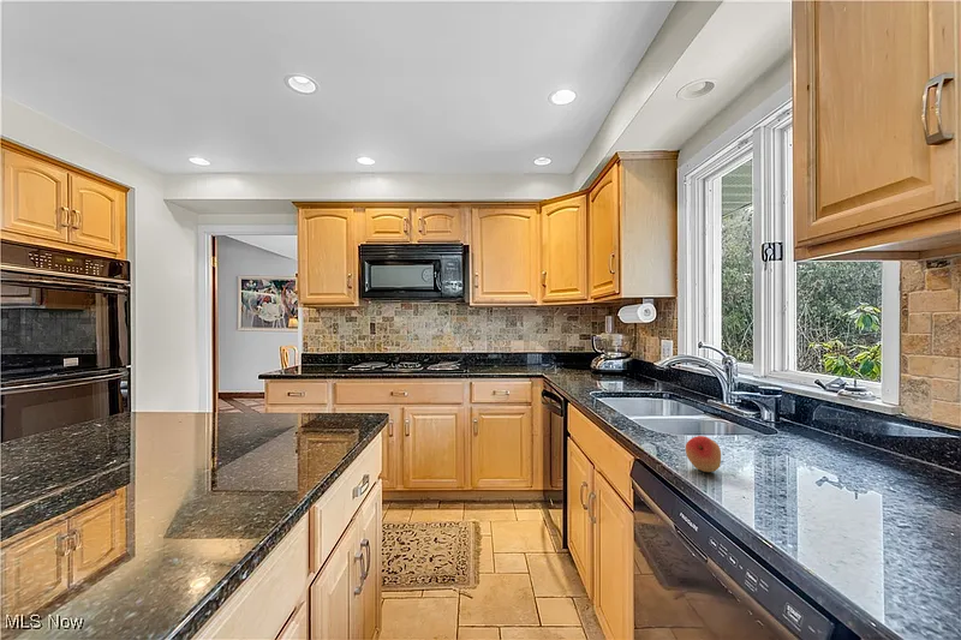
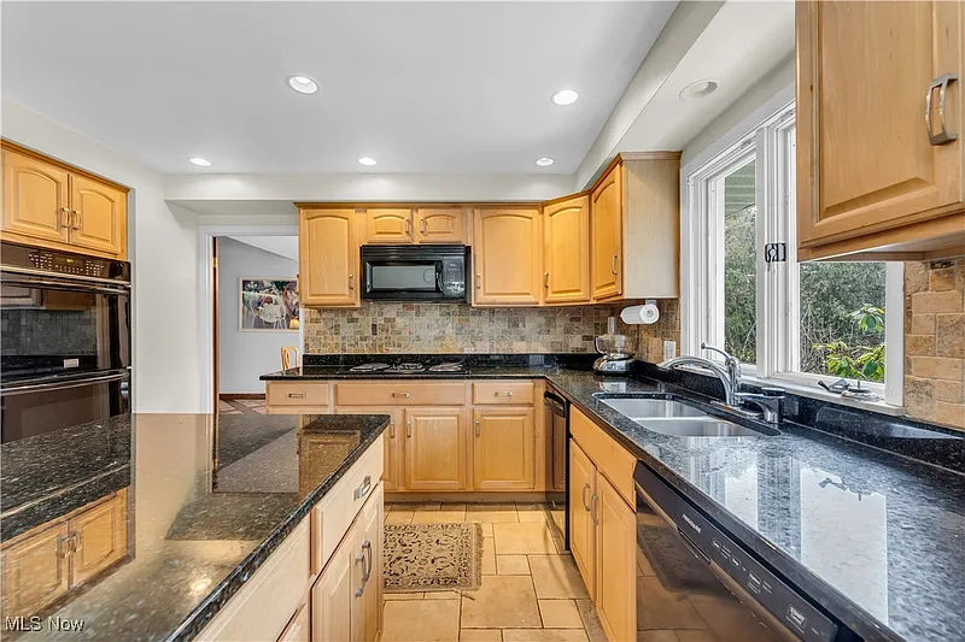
- fruit (703, 453)
